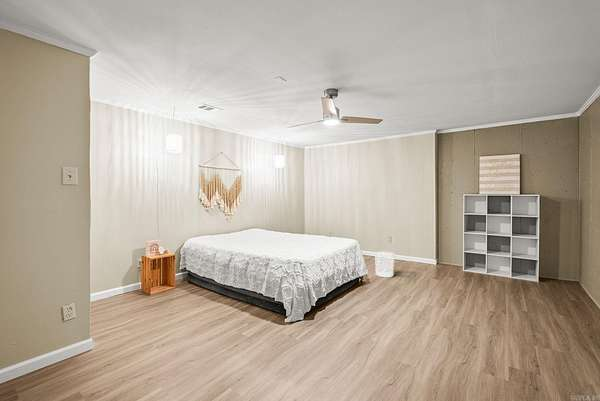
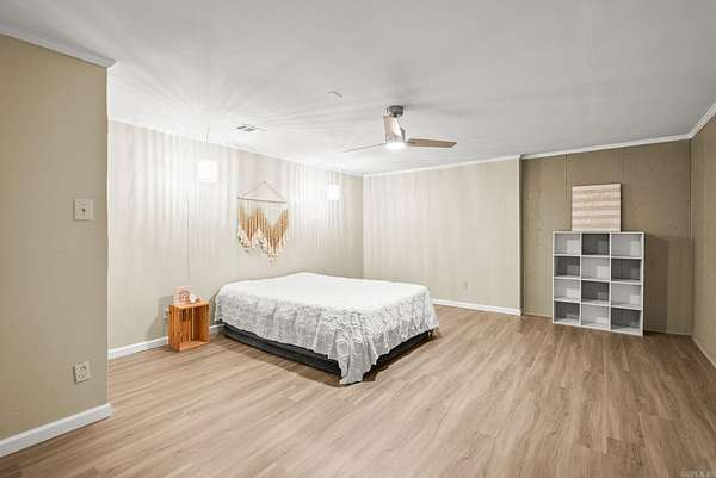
- waste bin (384, 264)
